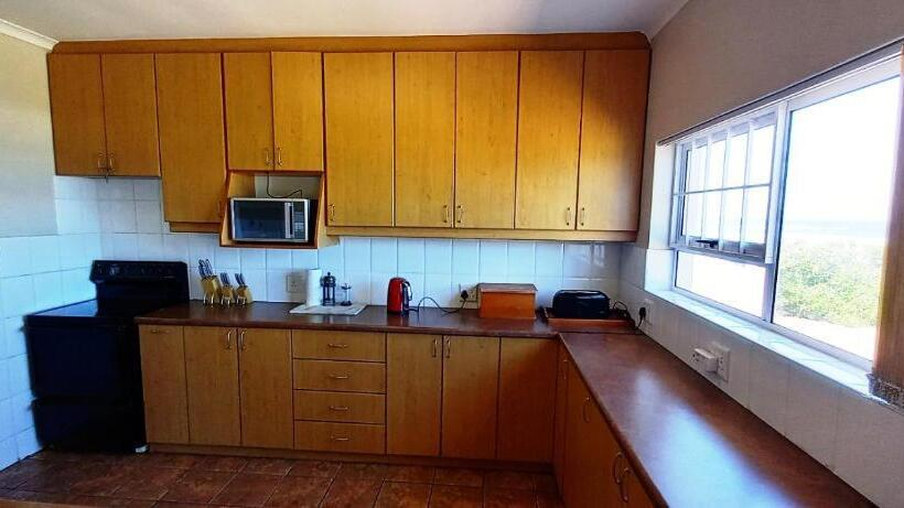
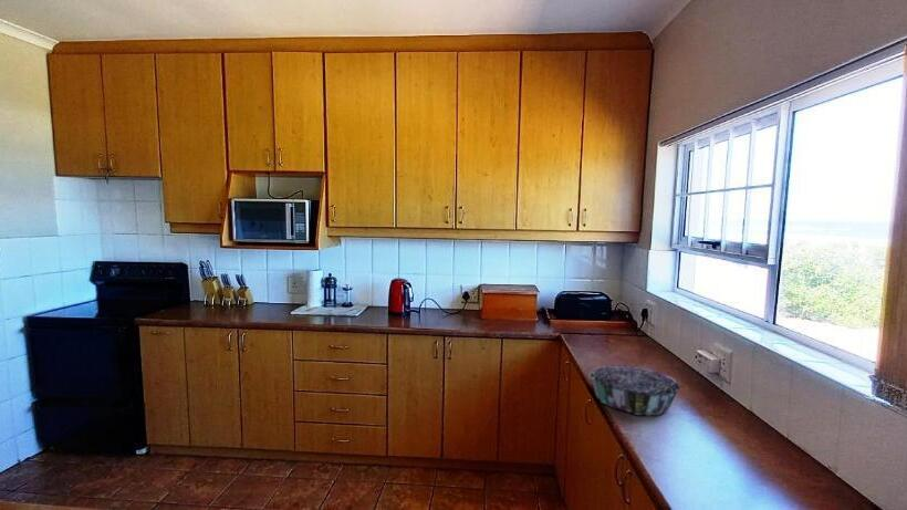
+ decorative bowl (633, 391)
